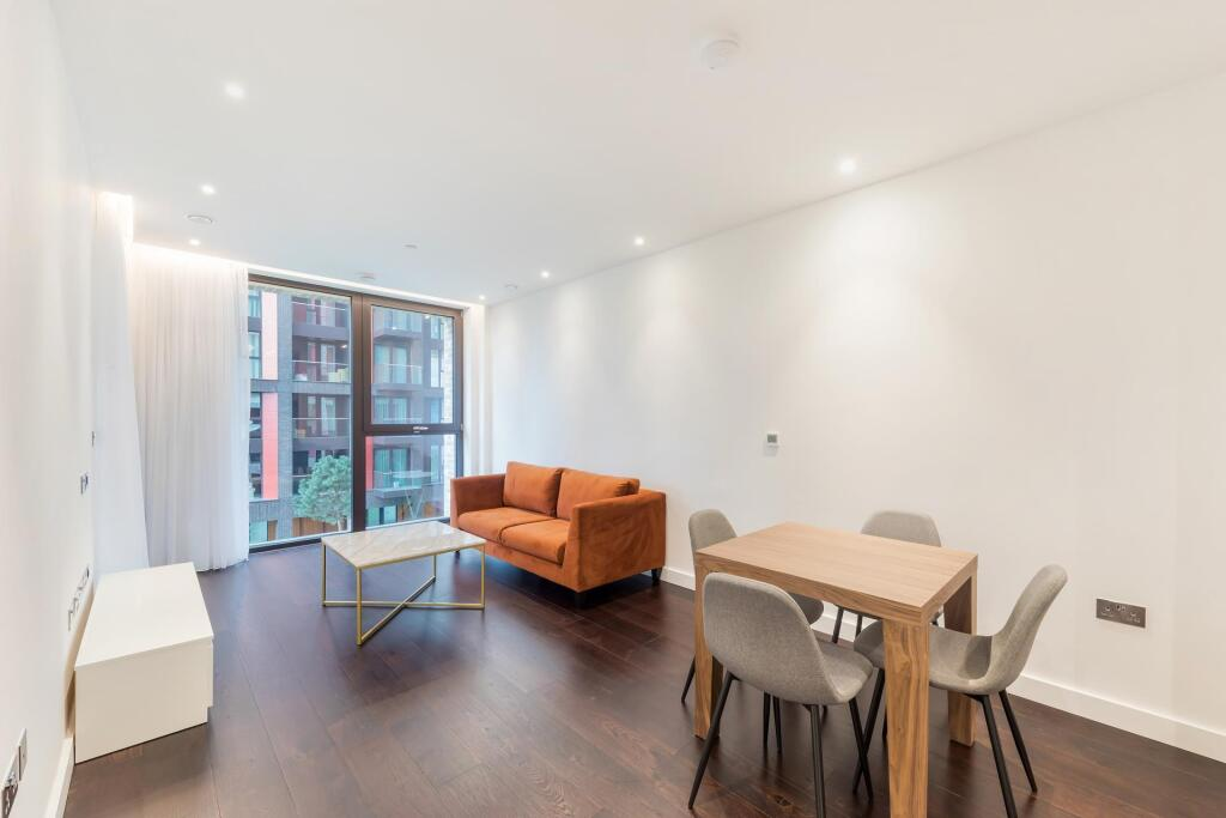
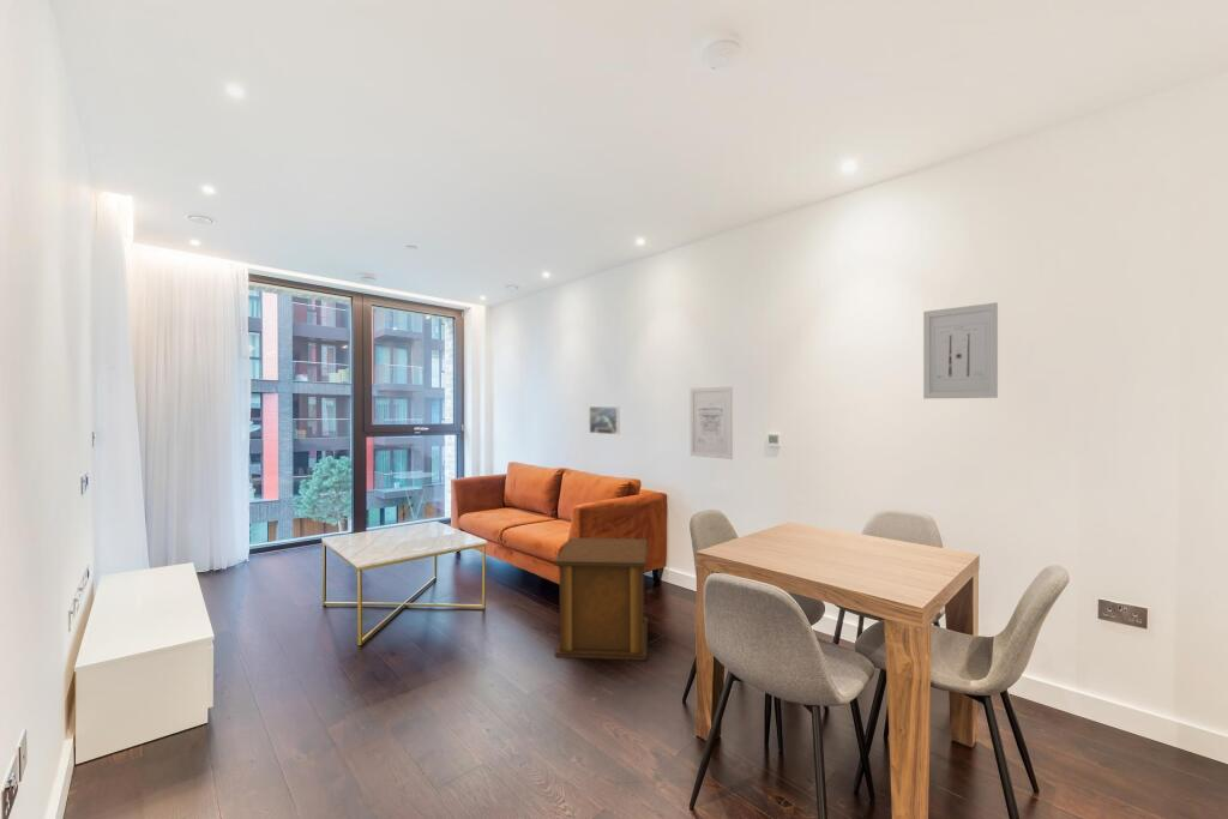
+ wall art (958, 353)
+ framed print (603, 420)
+ wall art (710, 422)
+ side table (604, 594)
